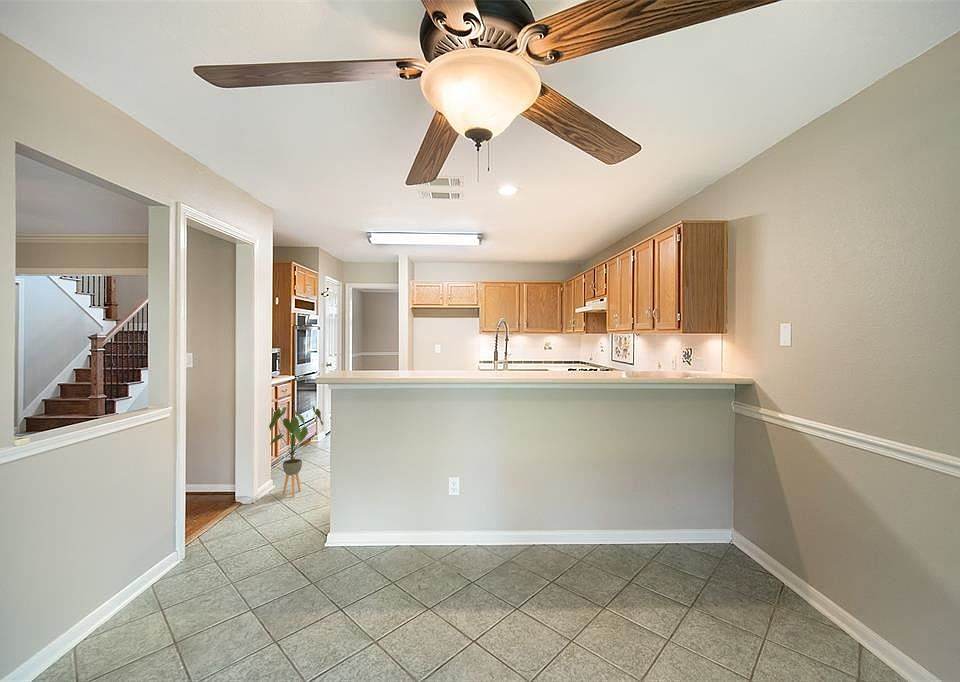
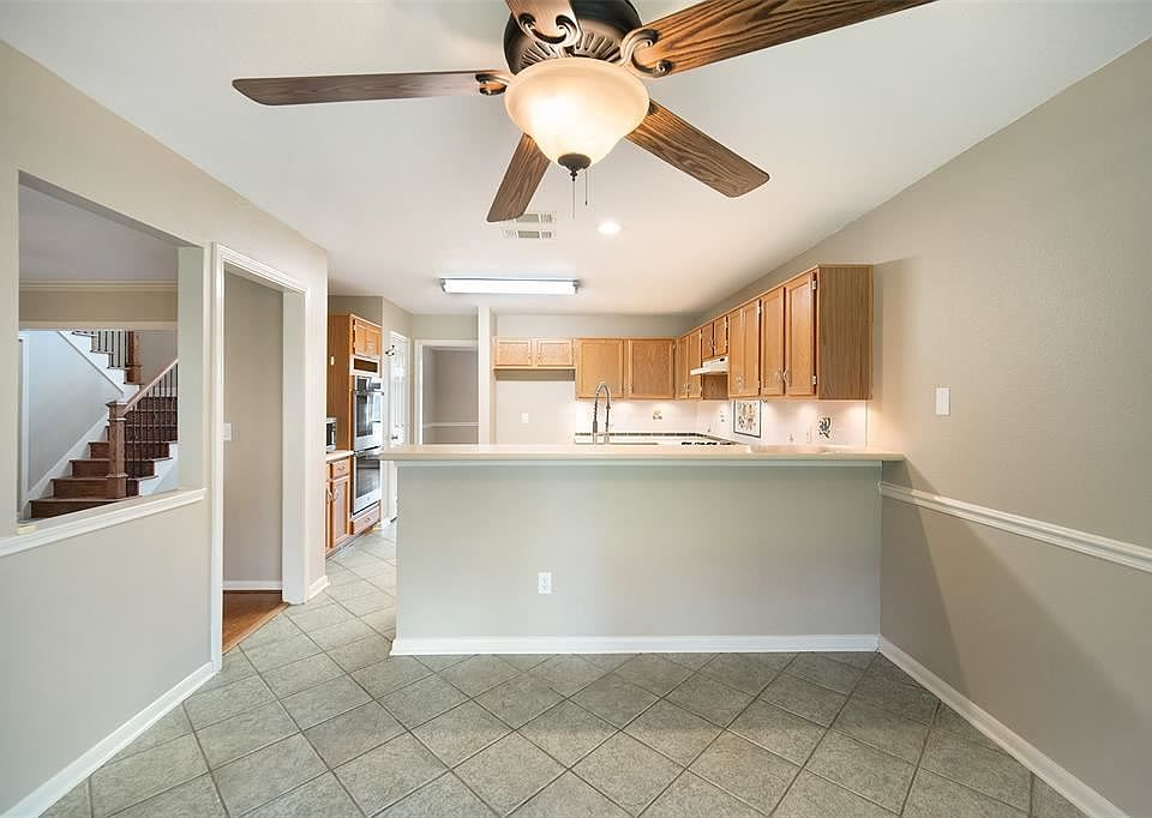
- house plant (291, 449)
